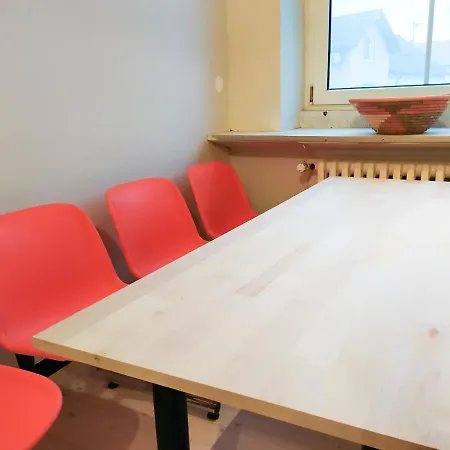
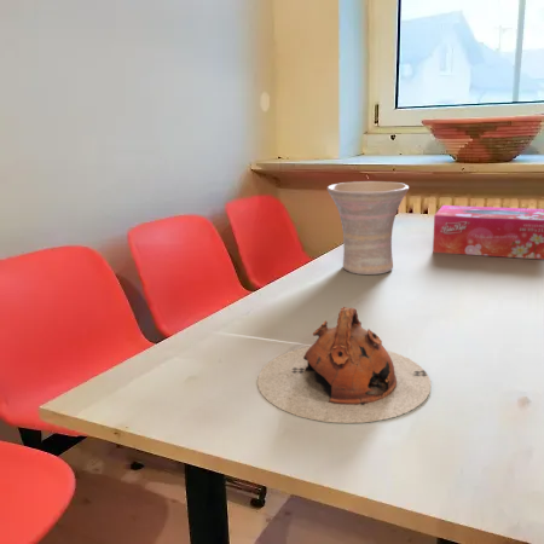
+ vase (366, 227)
+ teapot (342, 342)
+ tissue box (493, 230)
